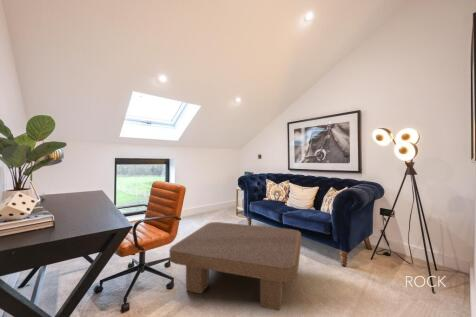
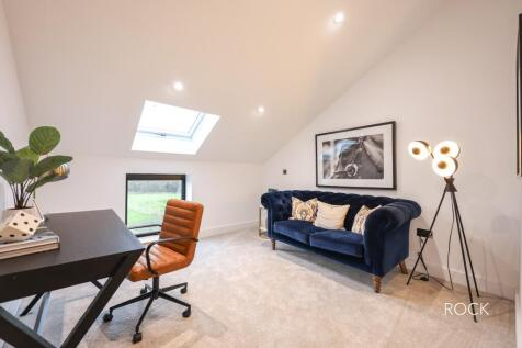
- coffee table (241, 259)
